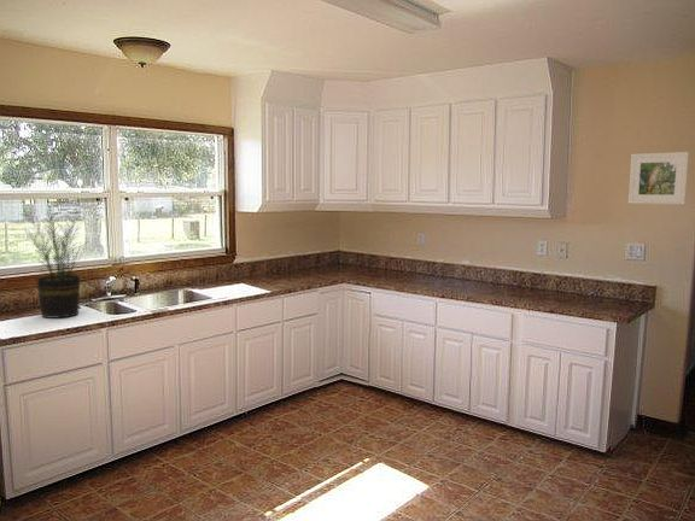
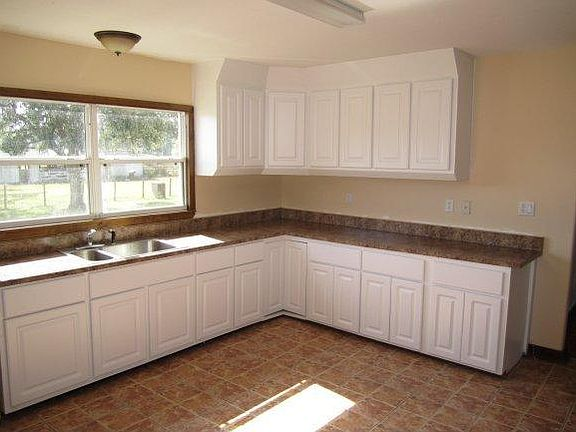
- potted plant (53, 259)
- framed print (656, 178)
